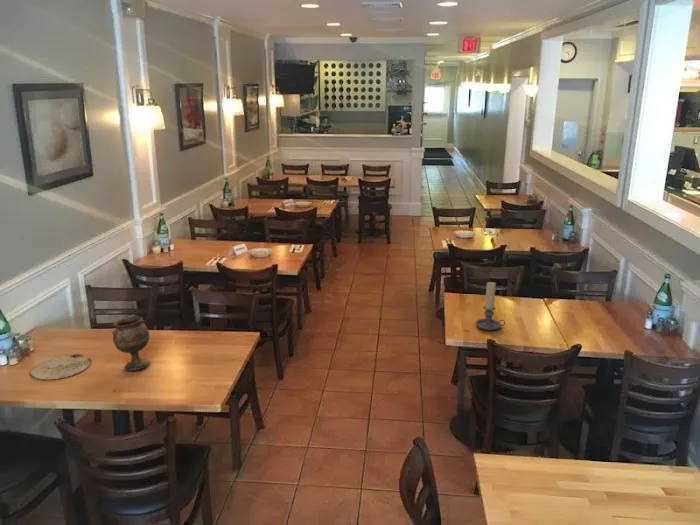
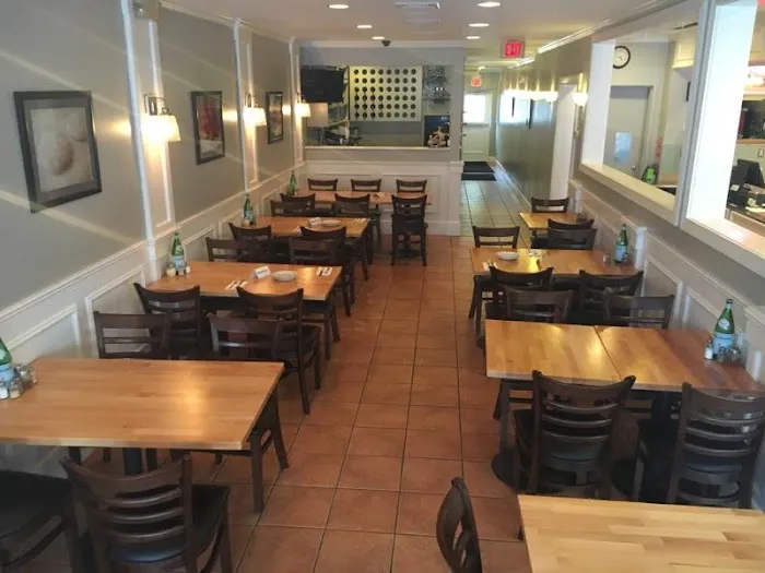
- candle holder (492, 304)
- goblet (132, 343)
- plate (61, 365)
